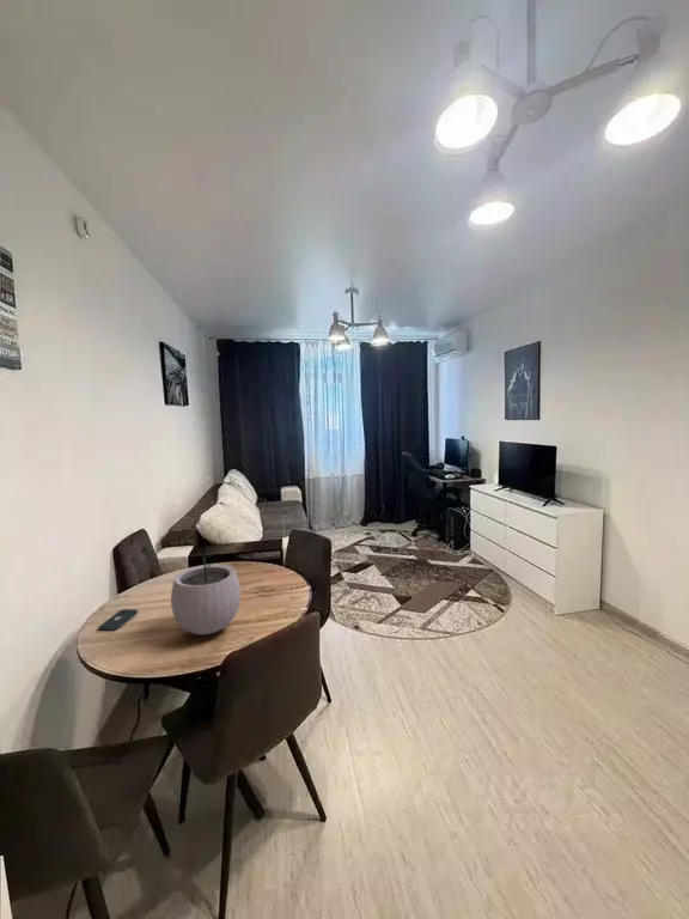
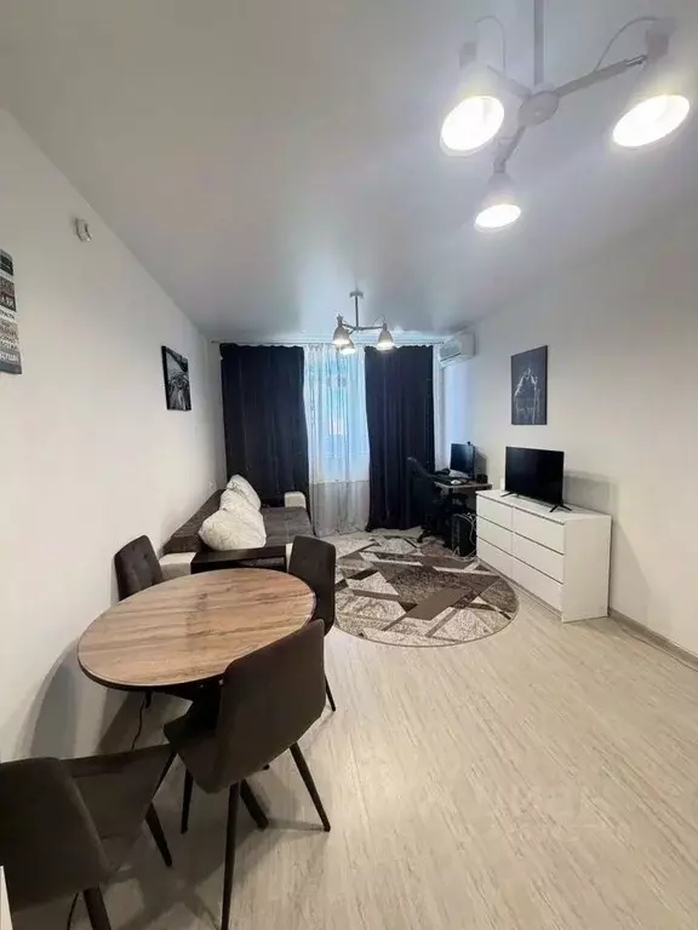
- smartphone (118, 619)
- plant pot (206, 589)
